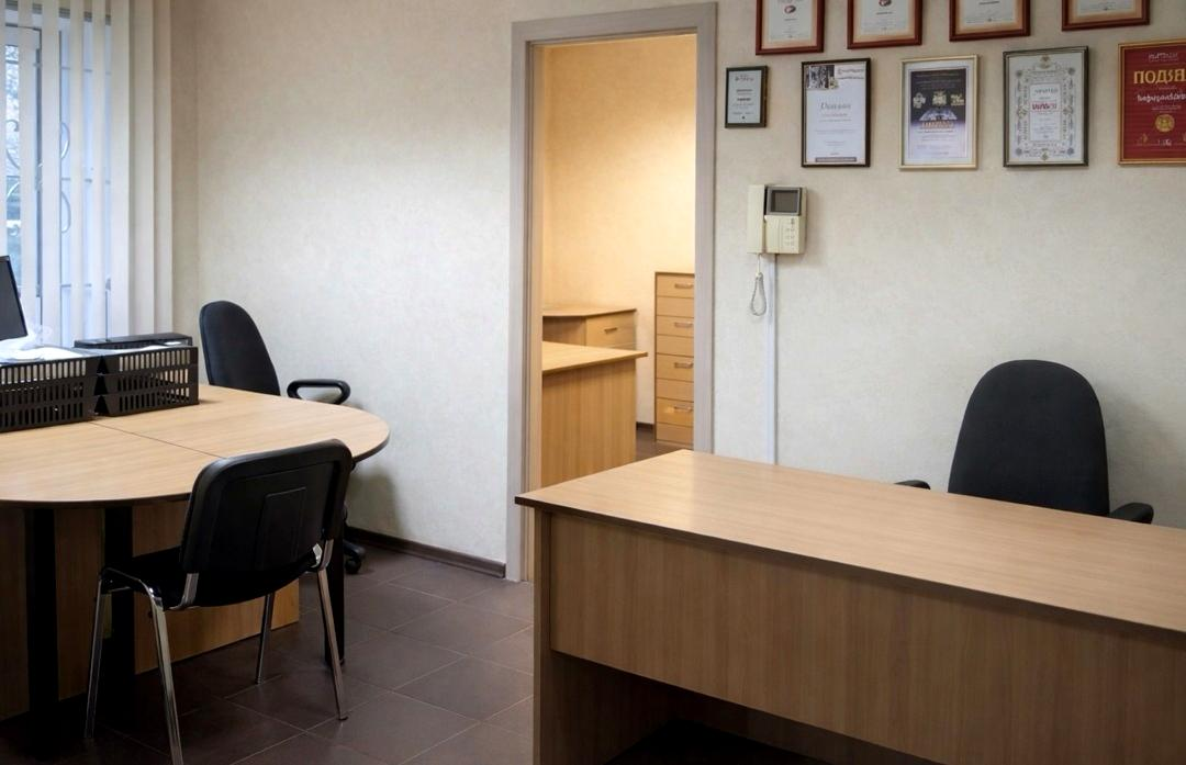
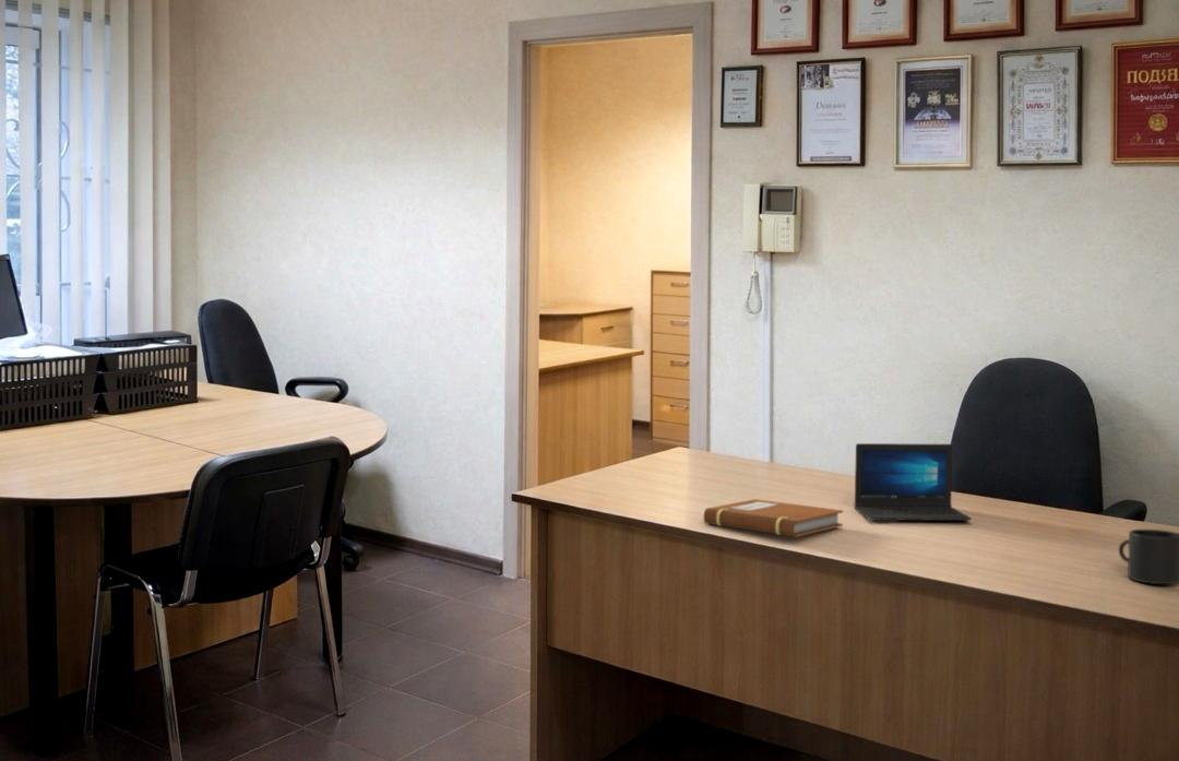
+ mug (1148, 555)
+ laptop (912, 480)
+ notebook (770, 516)
